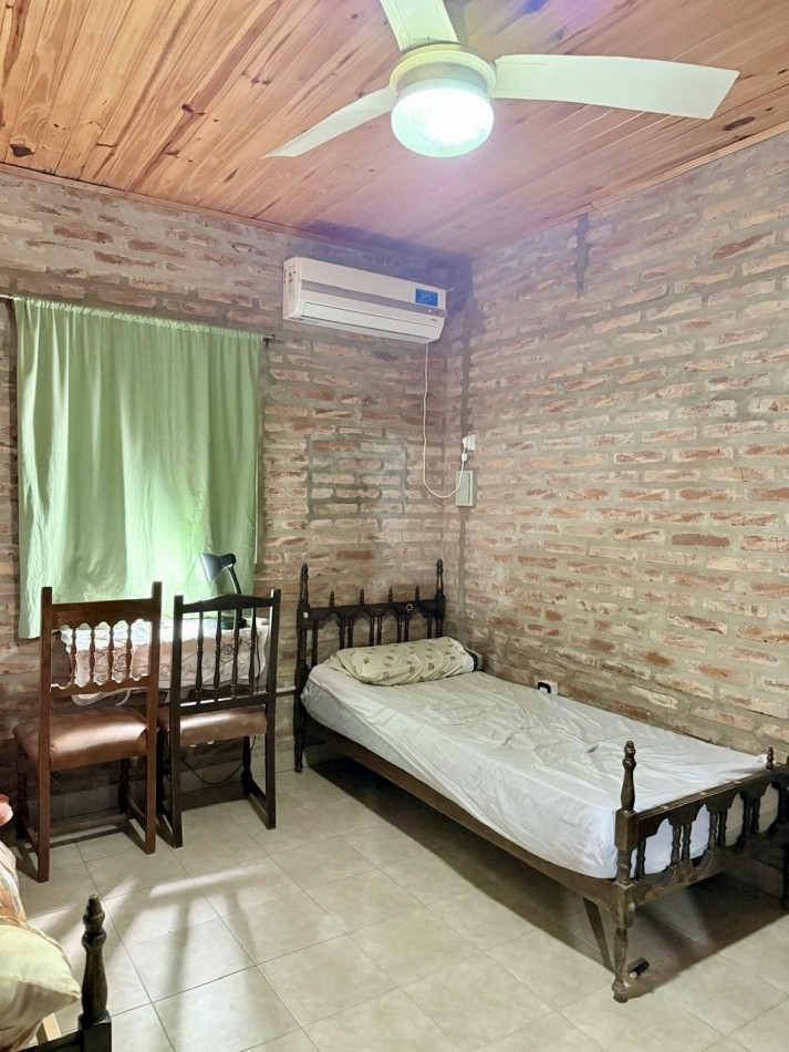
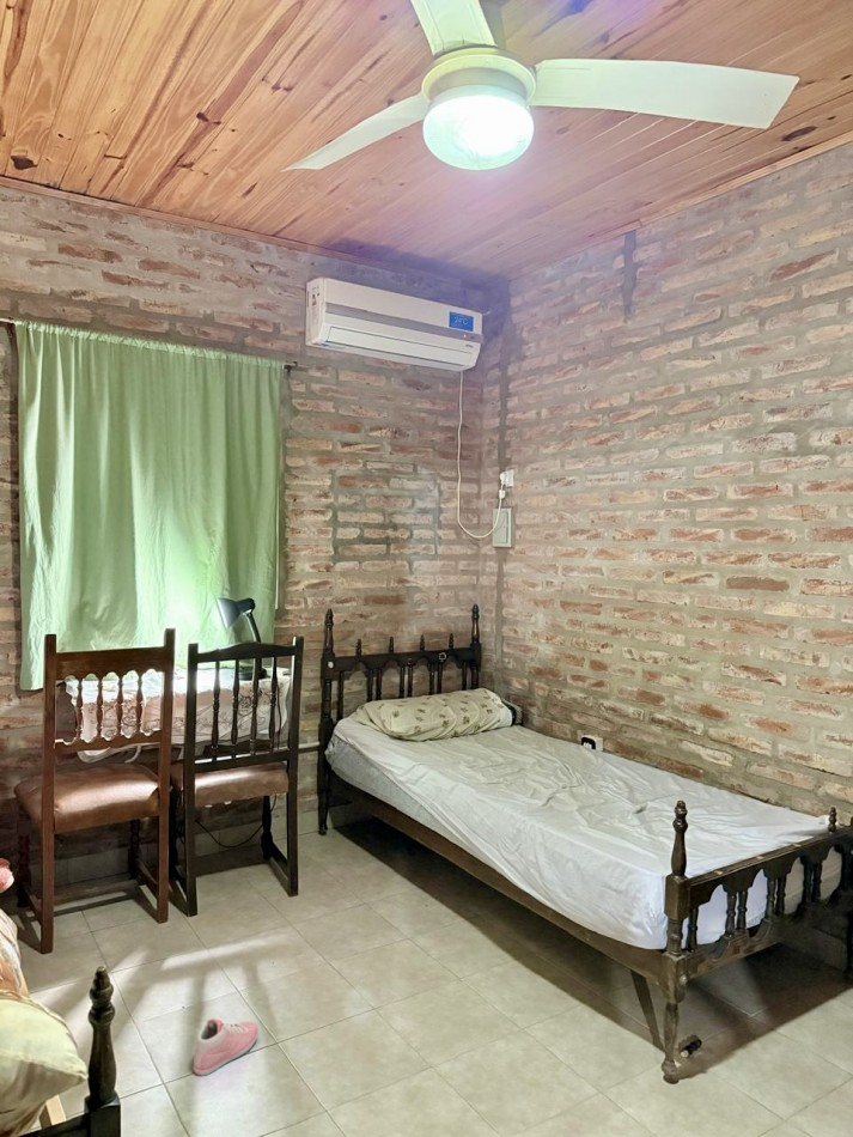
+ sneaker (227, 1033)
